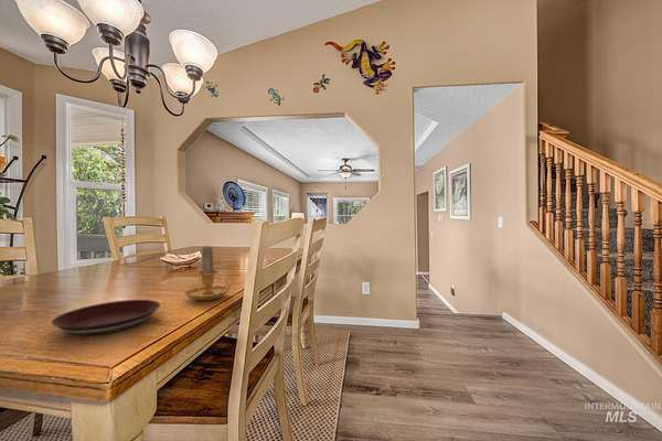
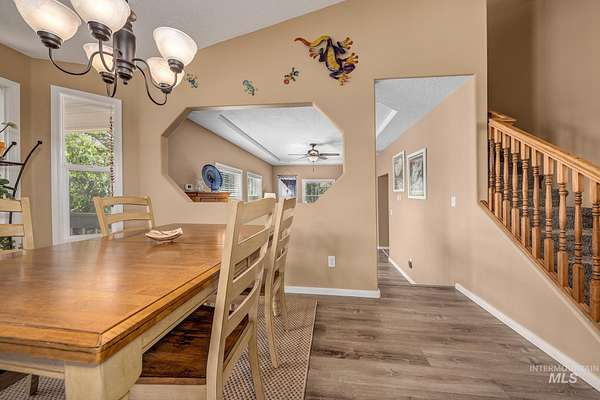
- candle (212, 269)
- plate (110, 316)
